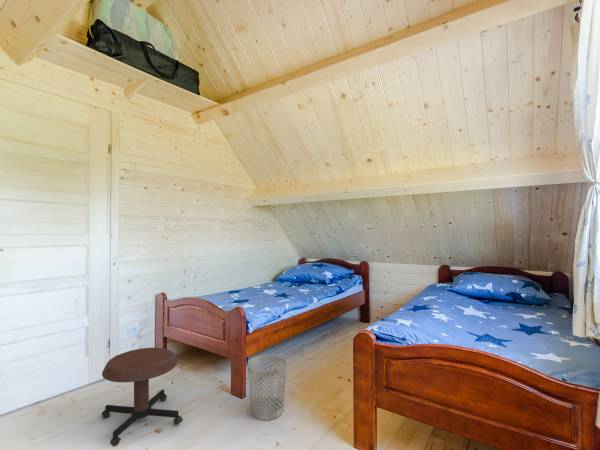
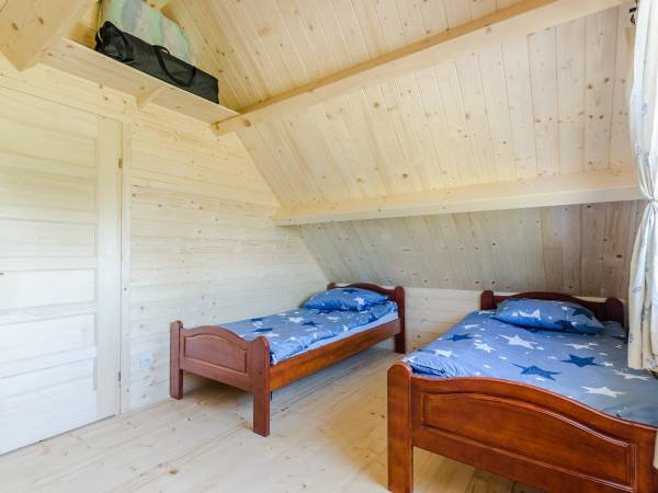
- wastebasket (267, 386)
- stool (141, 388)
